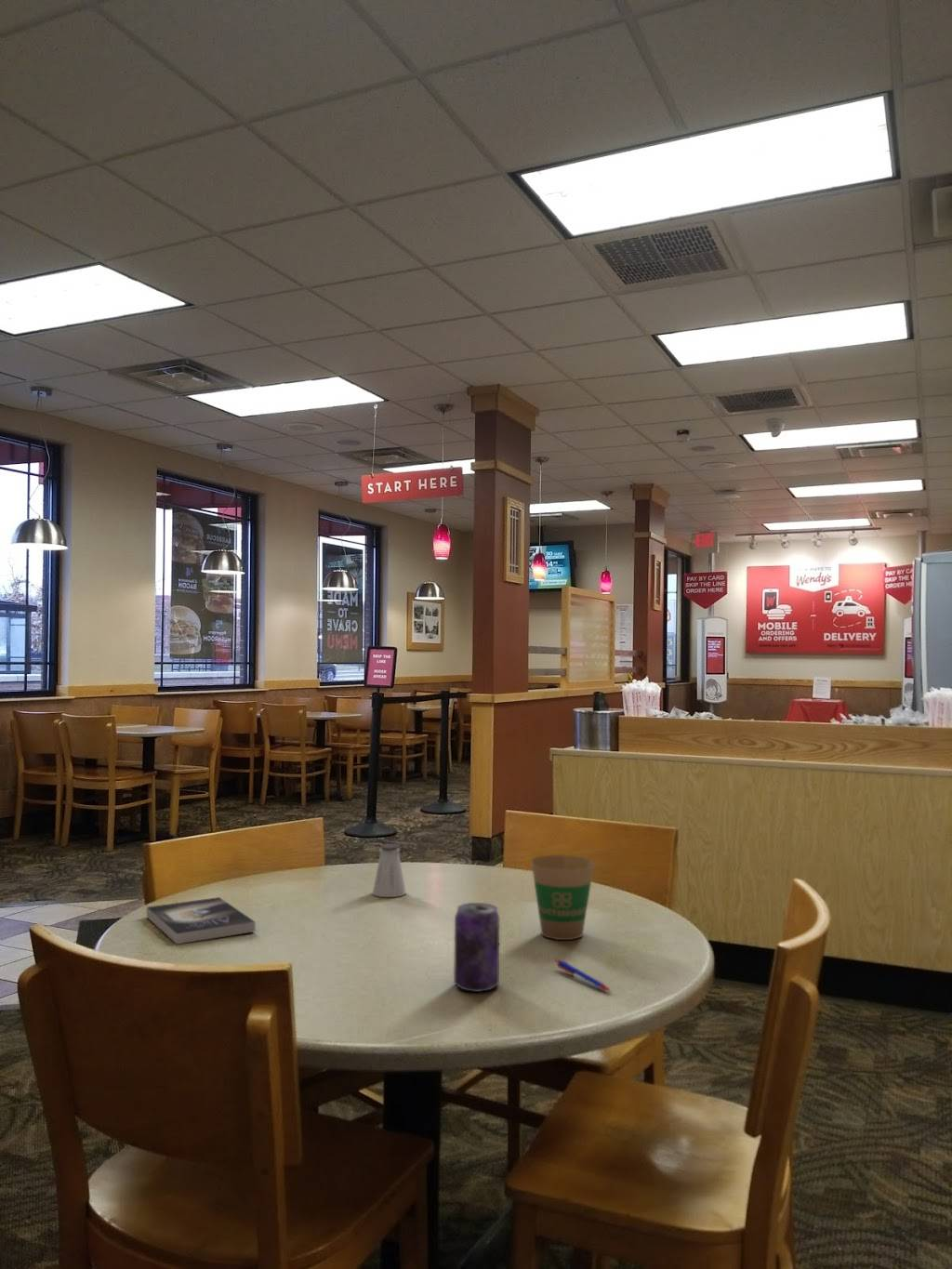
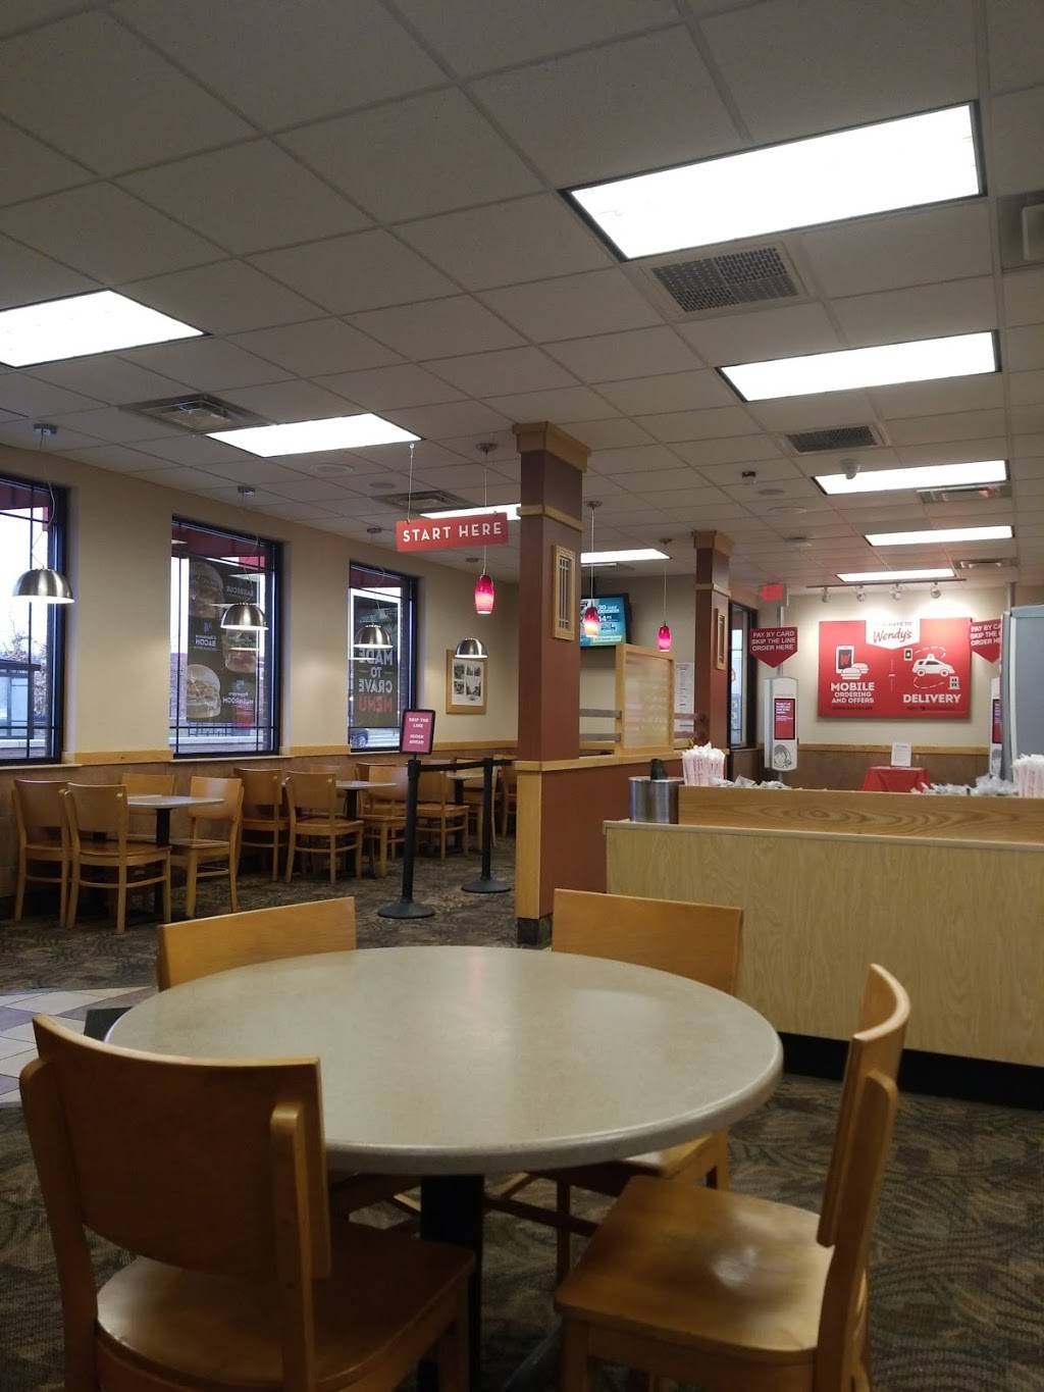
- book (199, 919)
- beverage can (476, 945)
- saltshaker (389, 869)
- pen (582, 974)
- paper cup (562, 897)
